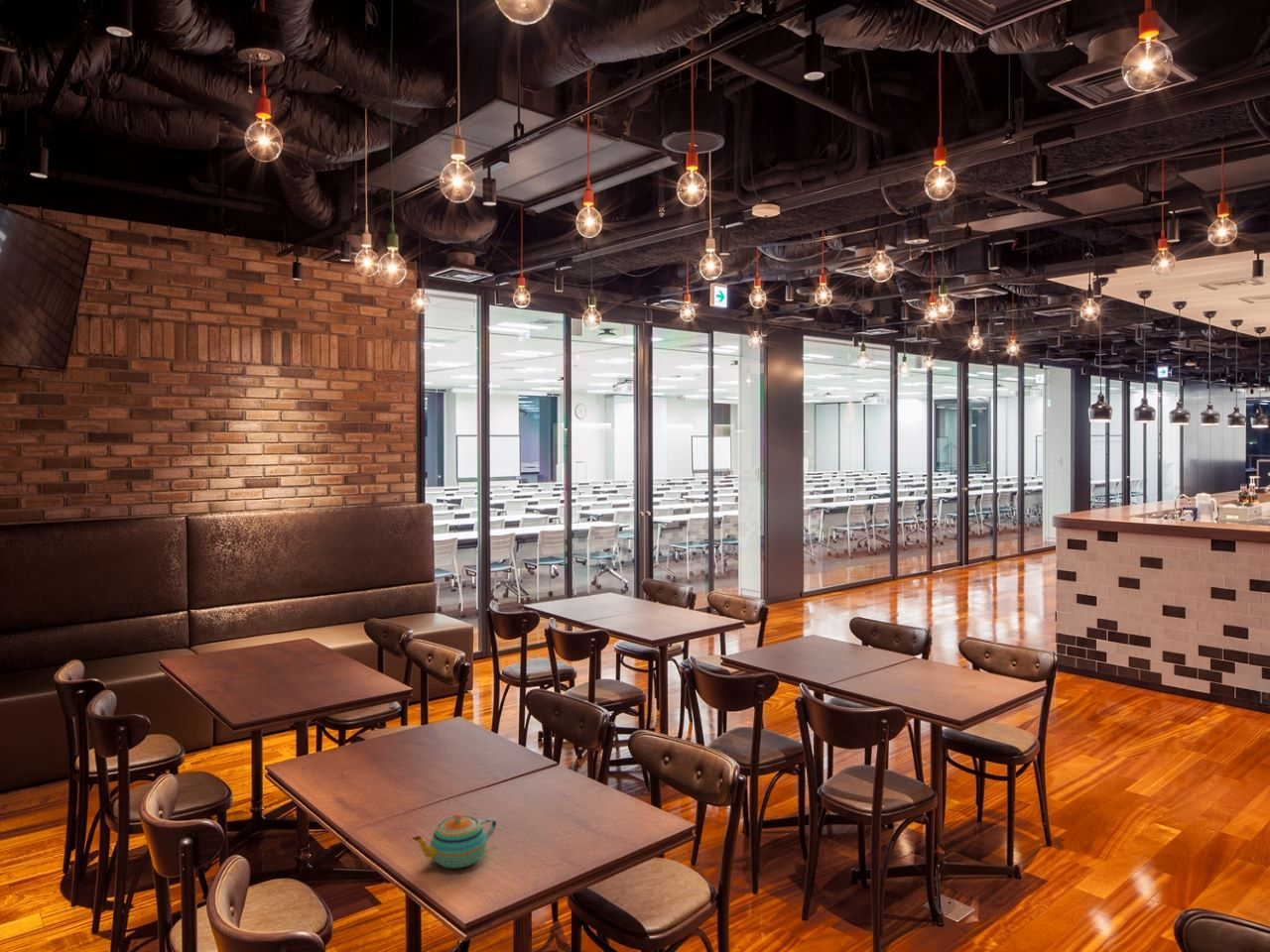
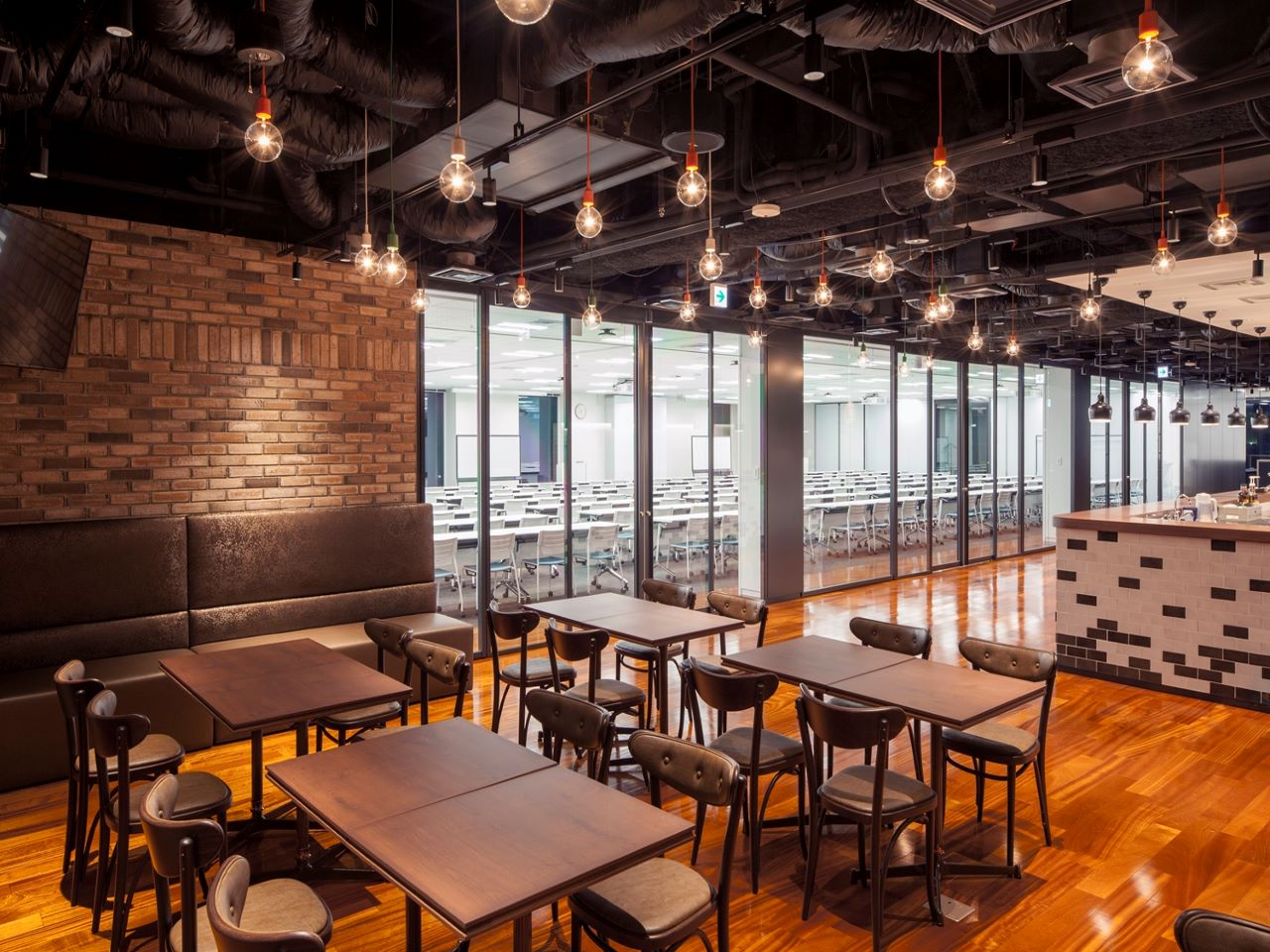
- teapot (455, 838)
